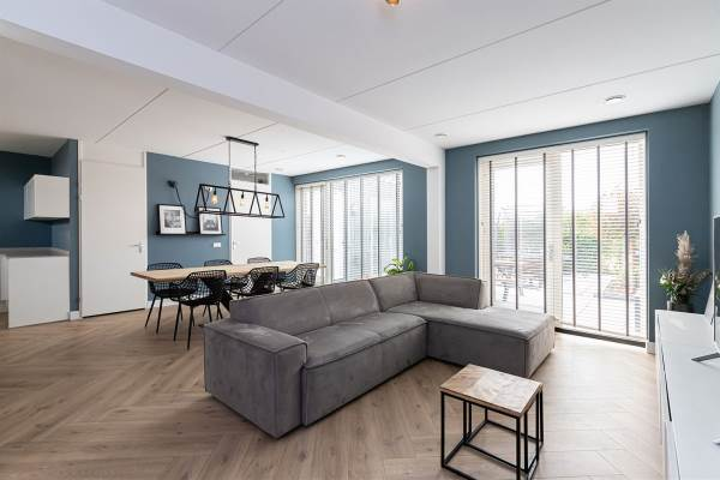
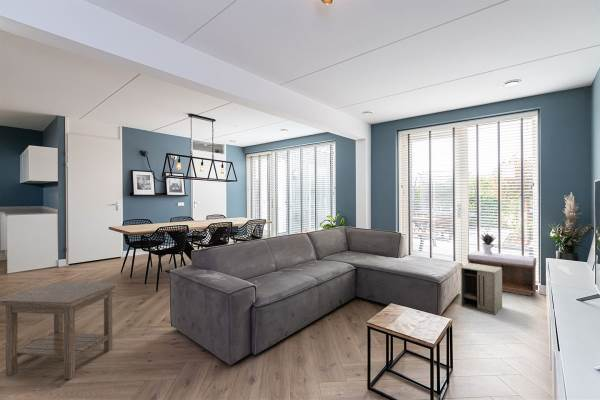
+ side table (62, 326)
+ potted plant (487, 242)
+ speaker (481, 286)
+ bench (502, 271)
